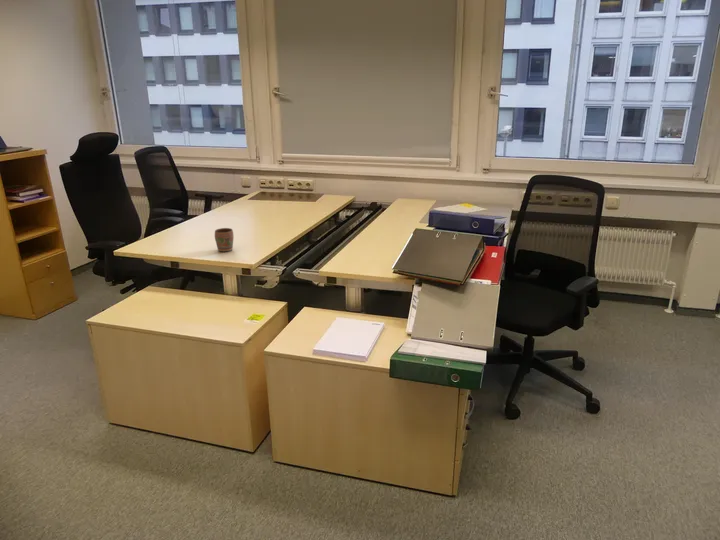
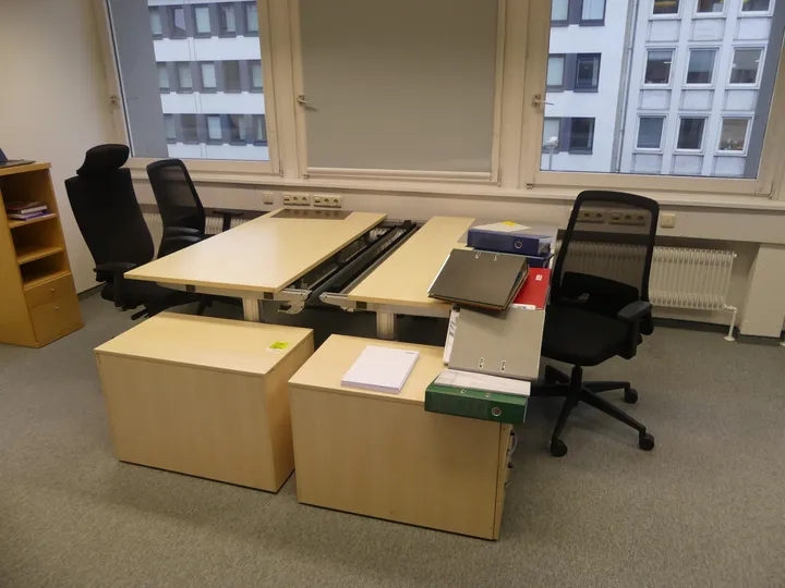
- mug (225, 239)
